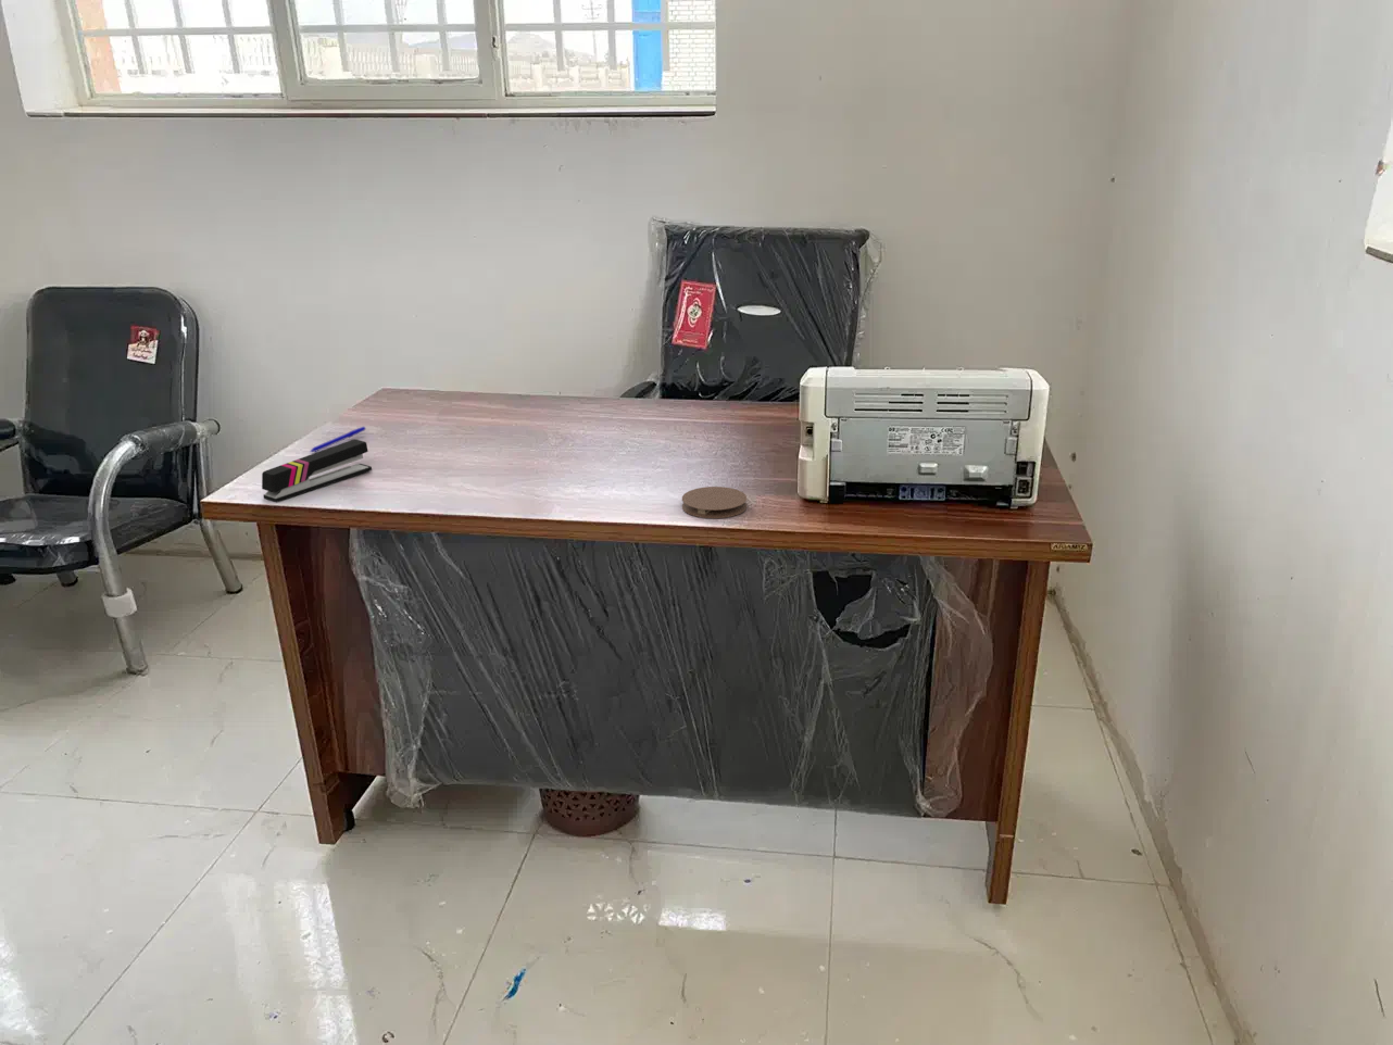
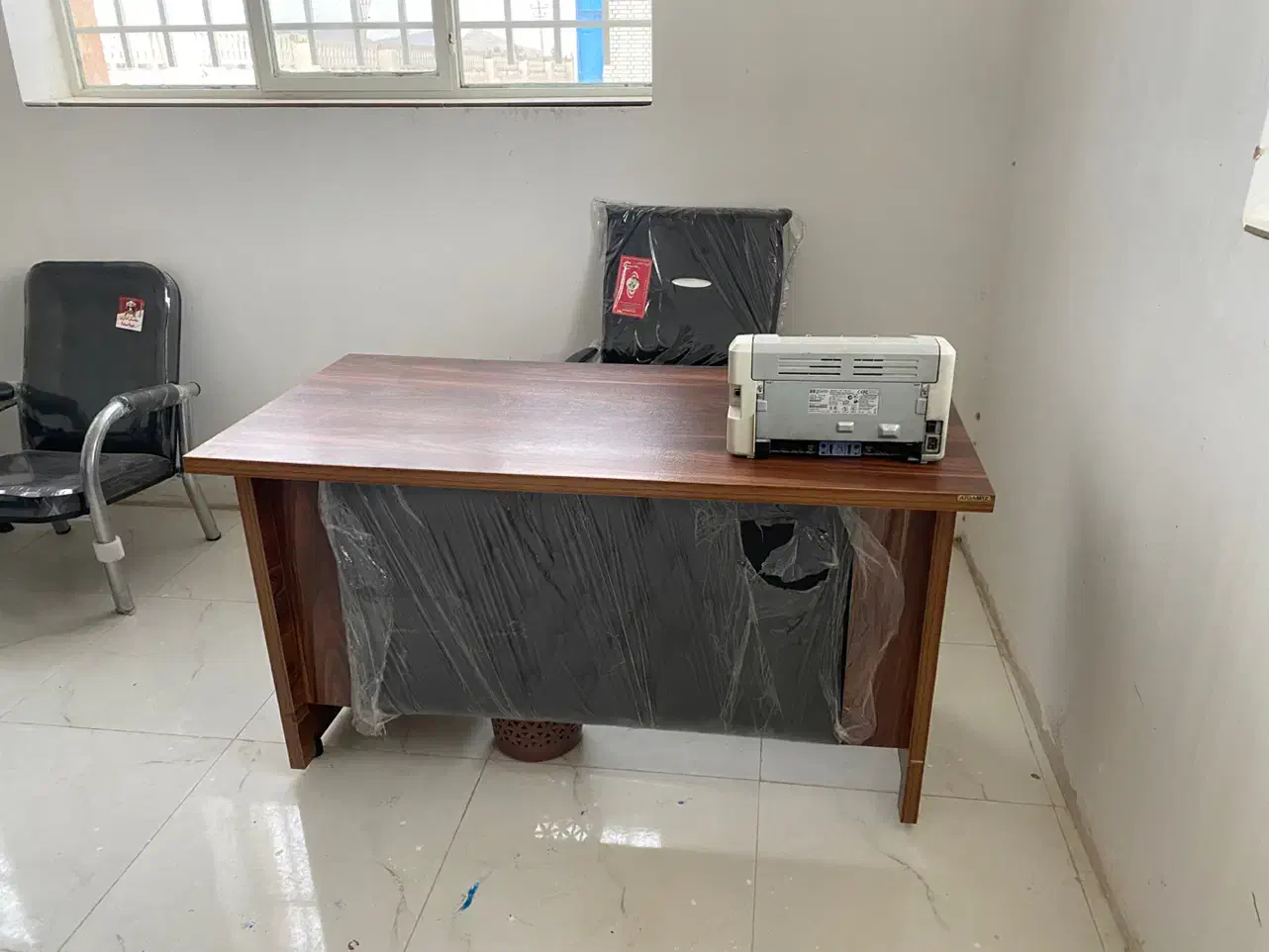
- stapler (317, 469)
- pen (337, 439)
- coaster (714, 502)
